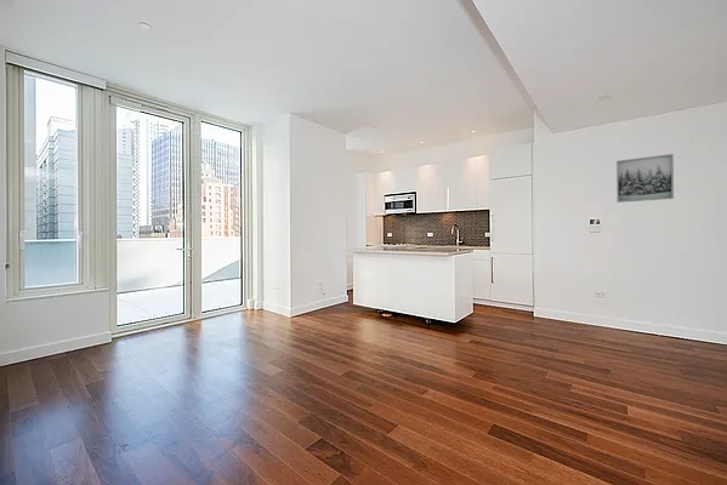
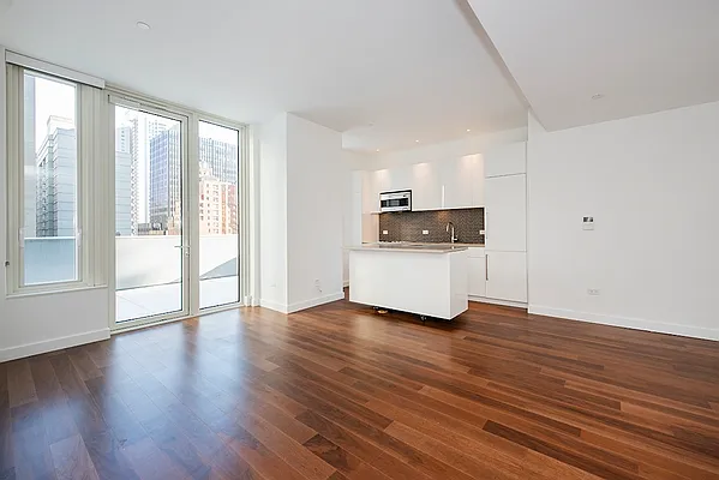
- wall art (643, 178)
